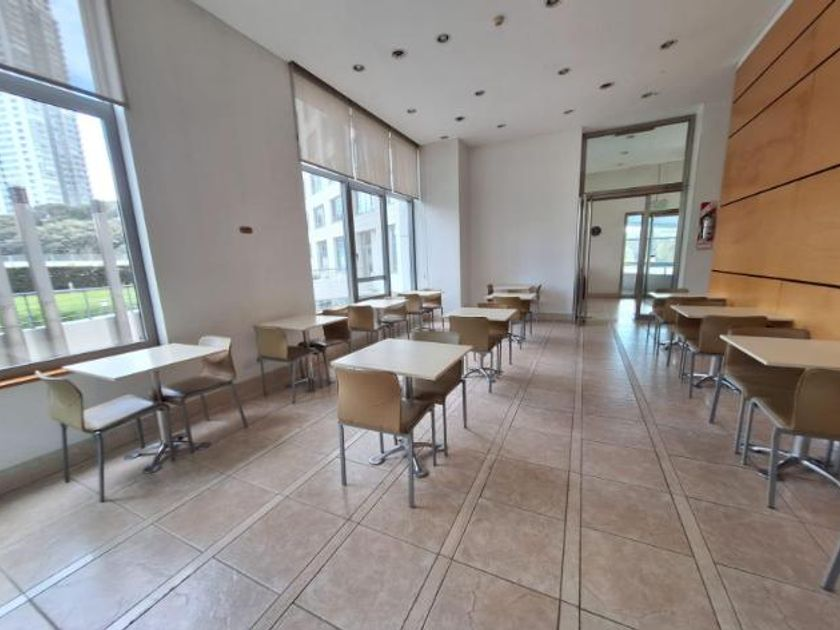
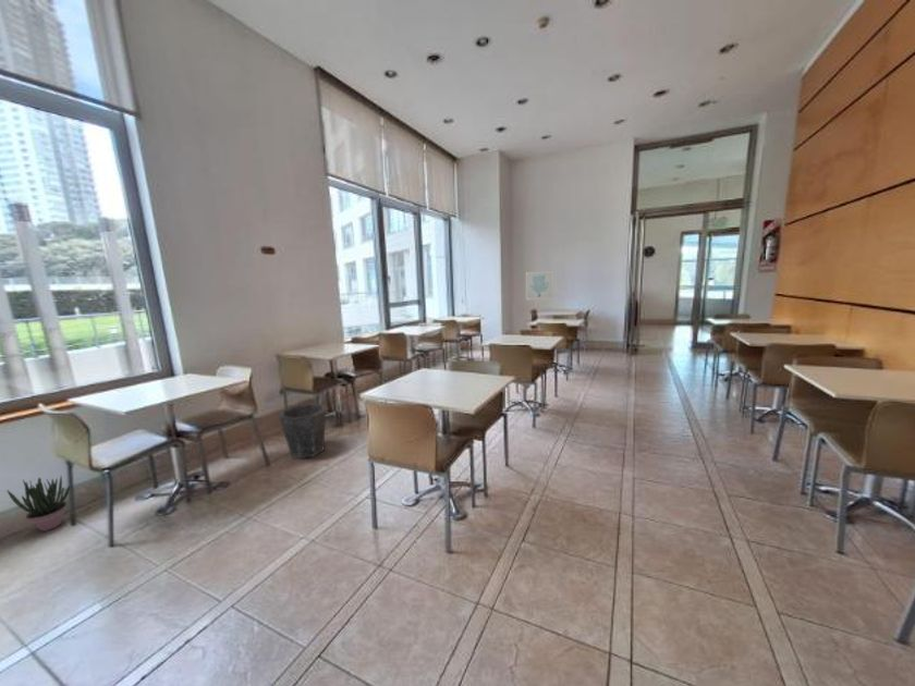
+ wall art (539, 285)
+ potted plant (42, 503)
+ waste bin (305, 430)
